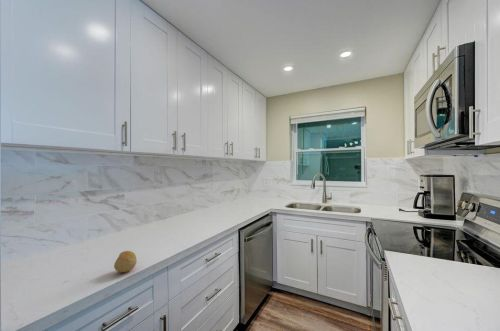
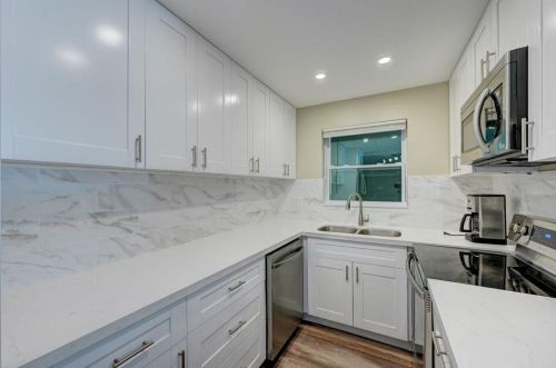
- fruit (125, 261)
